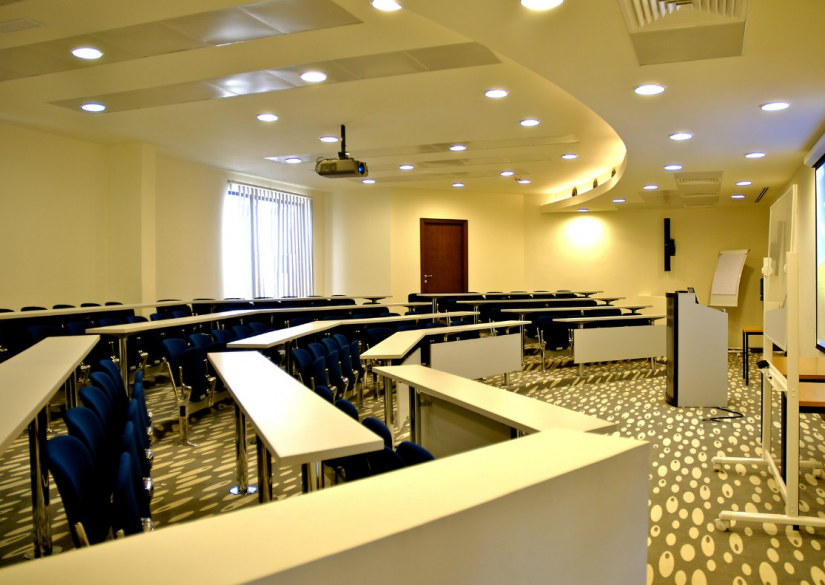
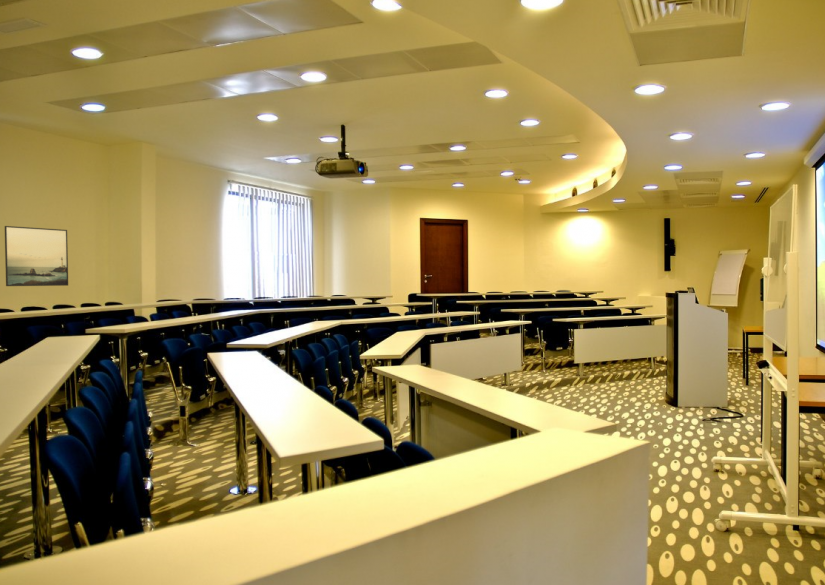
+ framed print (37, 256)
